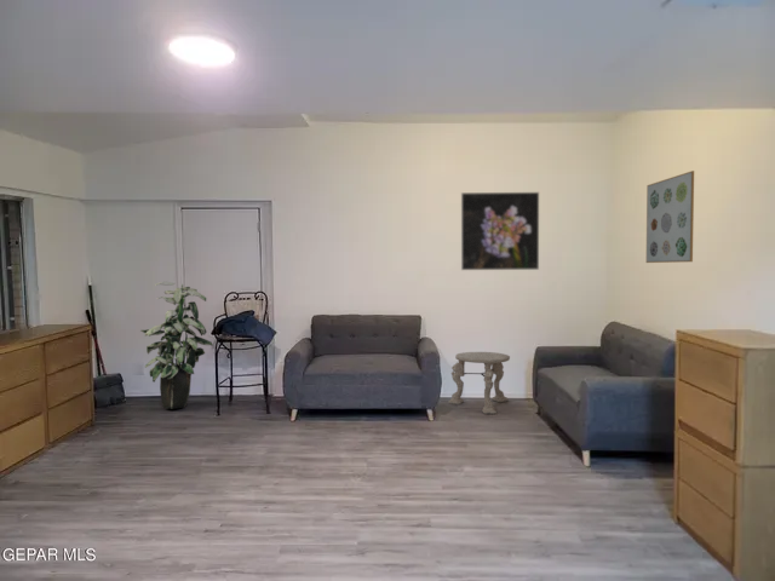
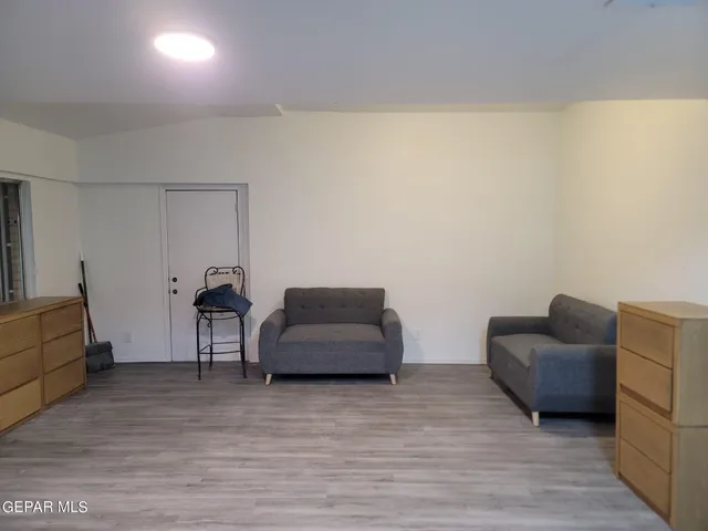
- indoor plant (174, 344)
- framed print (499, 231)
- side table (483, 379)
- wall art (667, 220)
